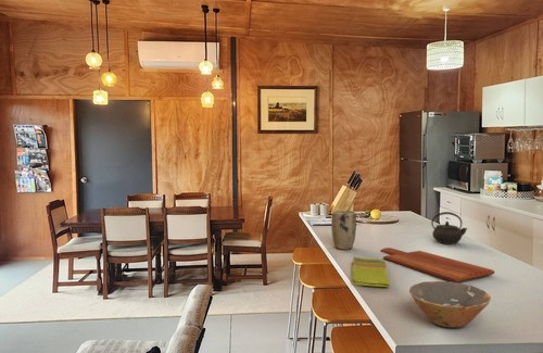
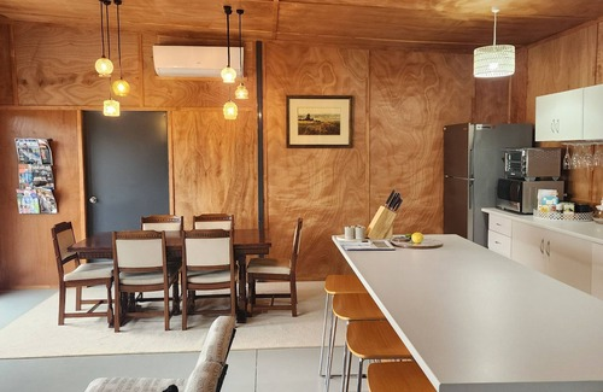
- bowl (447, 306)
- plant pot (343, 229)
- cutting board (432, 263)
- dish towel (369, 270)
- kettle (449, 227)
